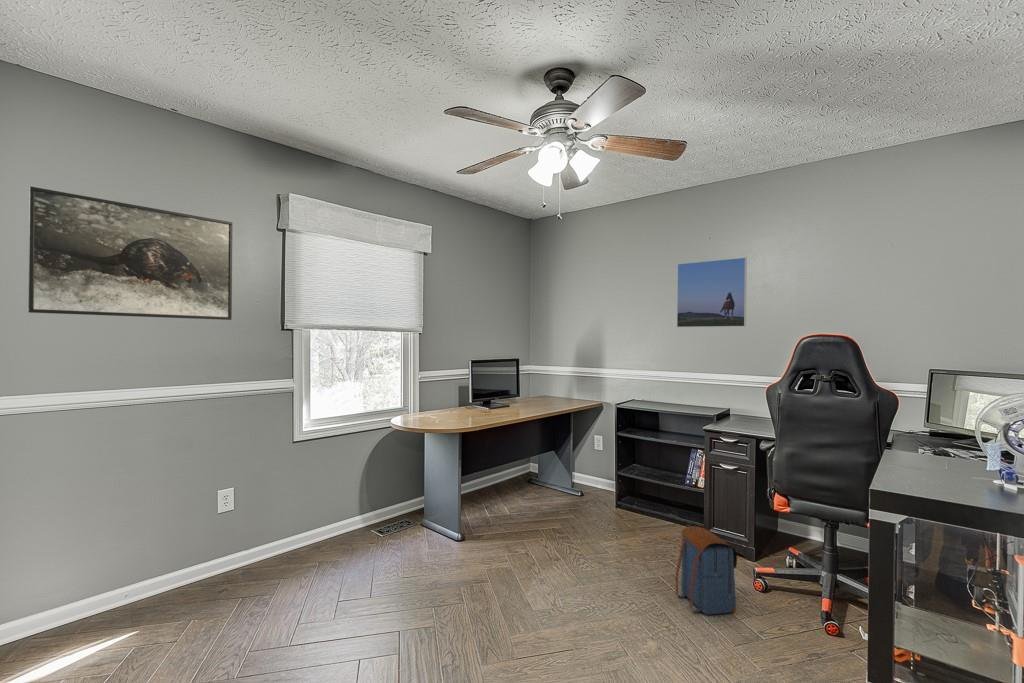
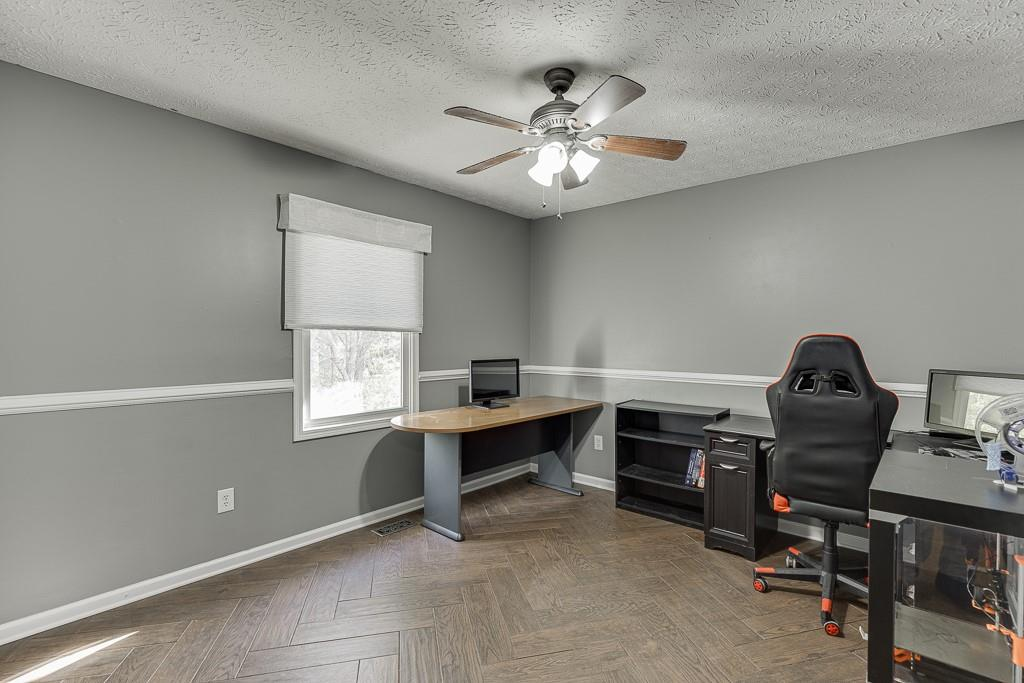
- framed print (710, 293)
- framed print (143, 261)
- backpack (703, 568)
